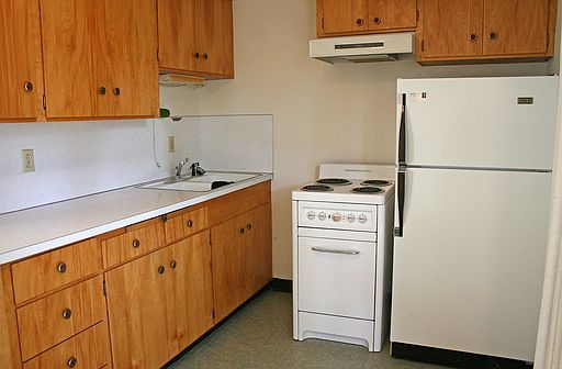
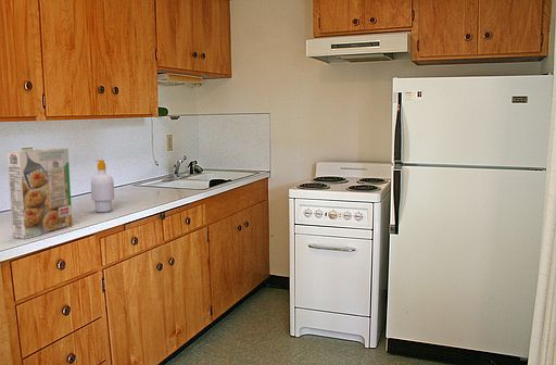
+ cereal box (41, 191)
+ soap bottle (102, 185)
